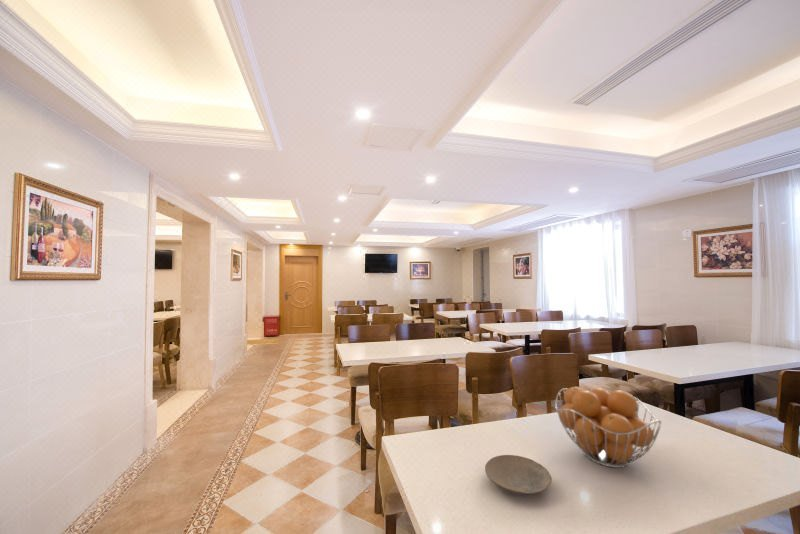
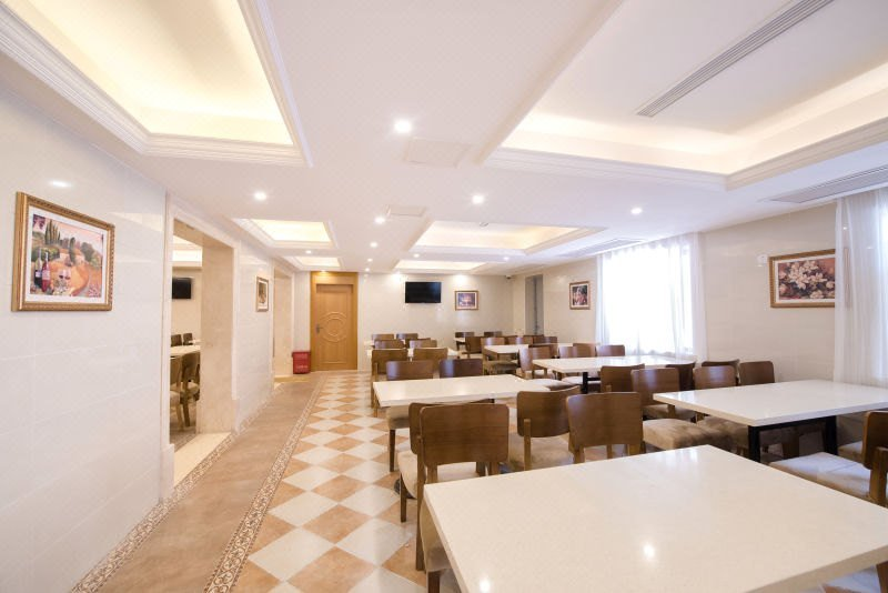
- fruit basket (604, 422)
- plate (517, 476)
